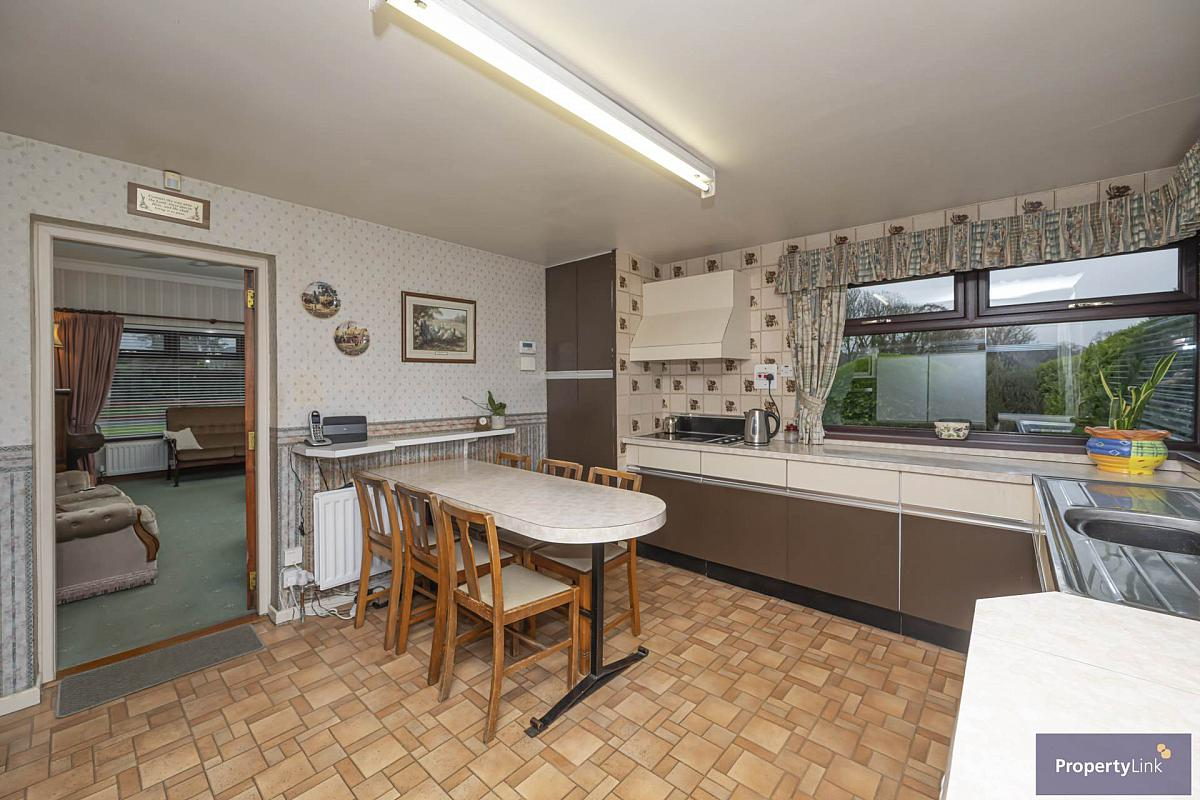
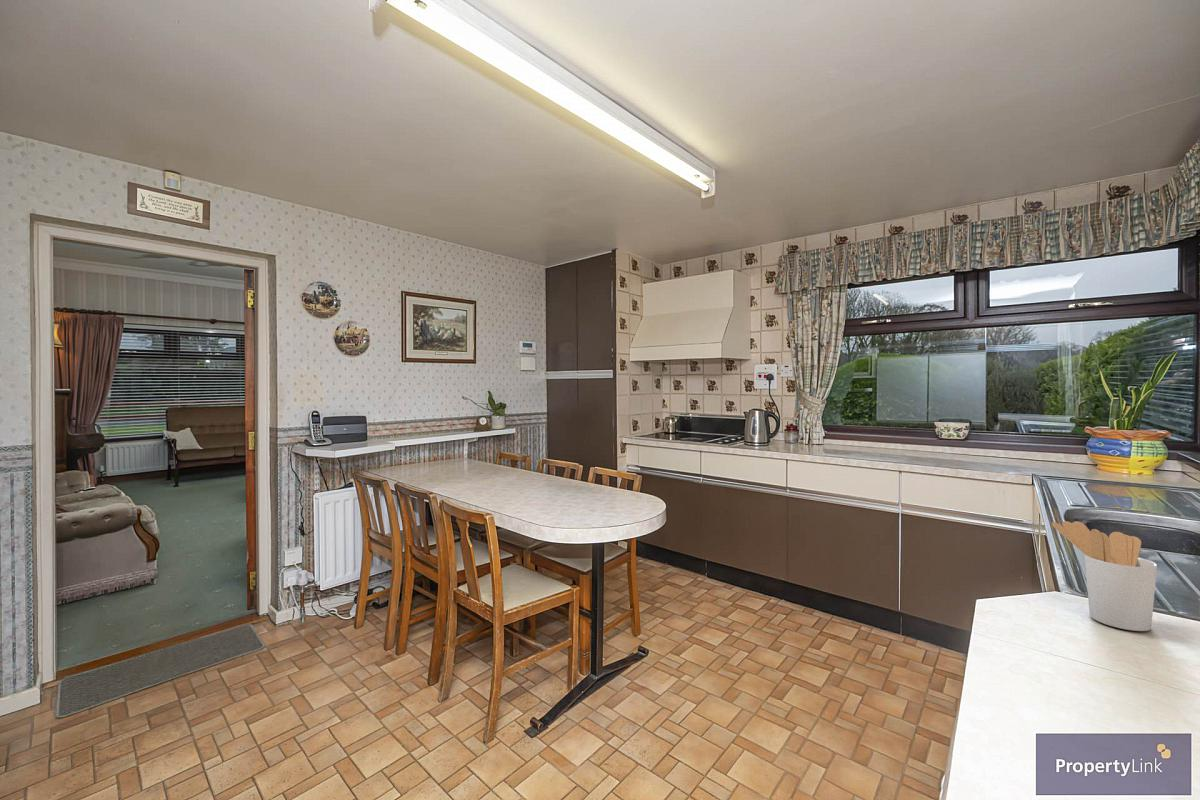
+ utensil holder (1102, 570)
